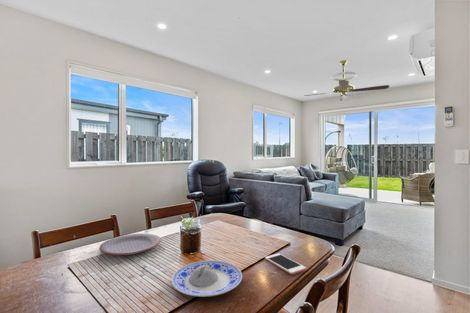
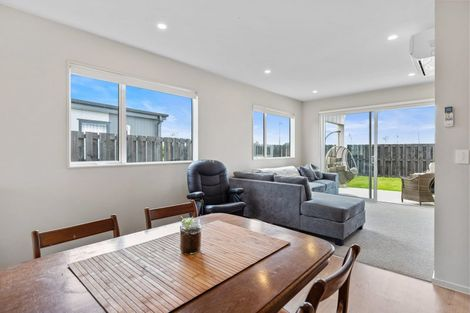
- ceiling fan (343, 81)
- cell phone (284, 263)
- plate (131, 244)
- plate (207, 275)
